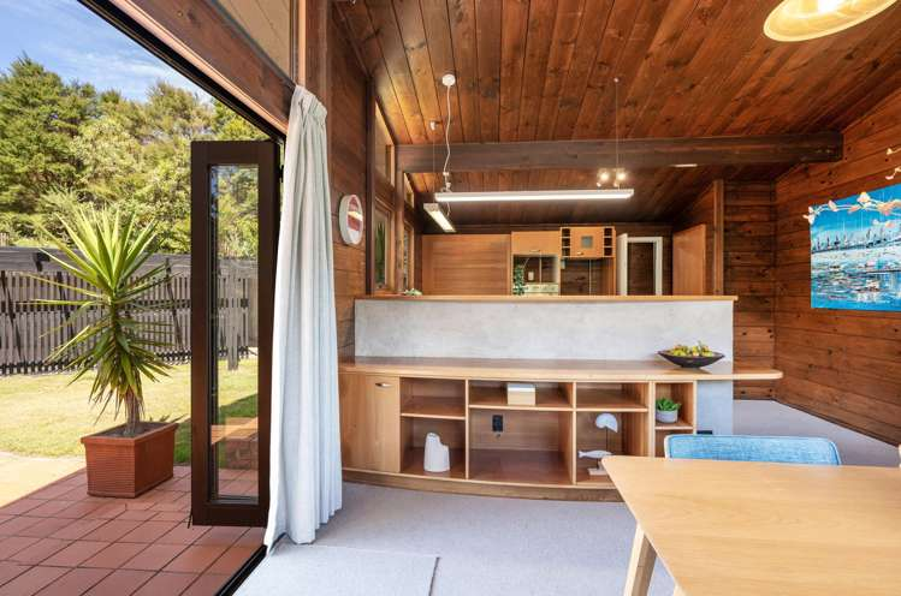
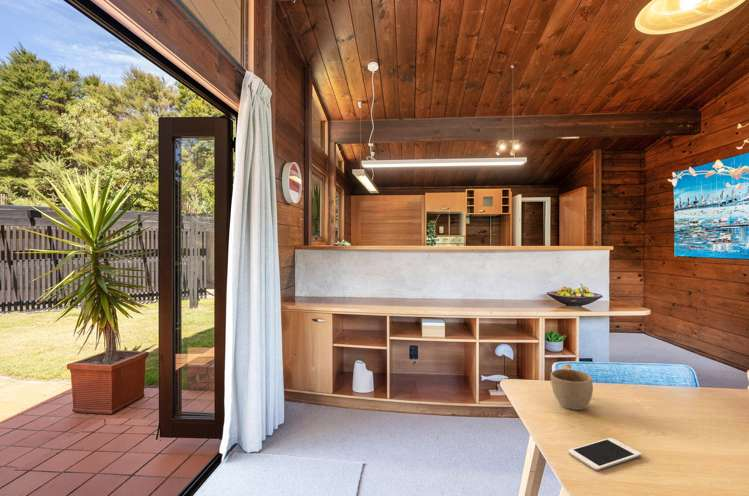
+ cell phone (604, 453)
+ cup (571, 386)
